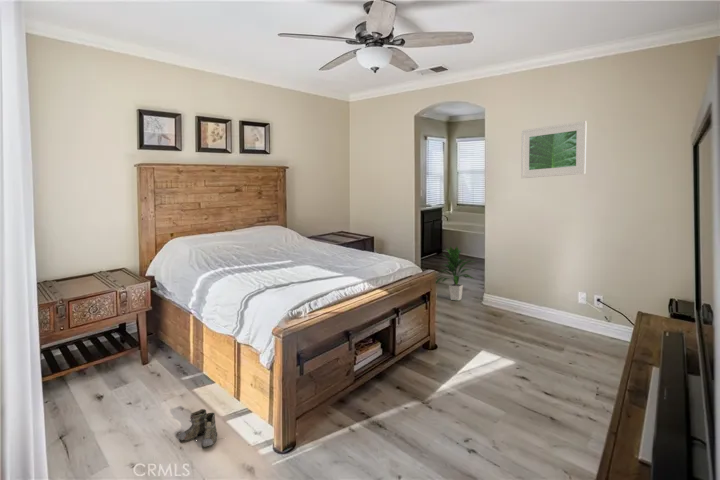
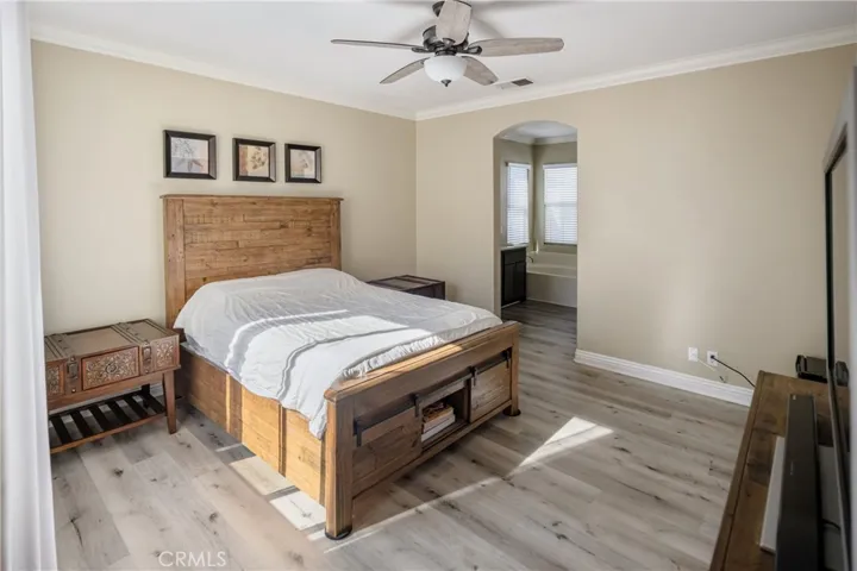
- boots (200, 427)
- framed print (552, 151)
- indoor plant (454, 272)
